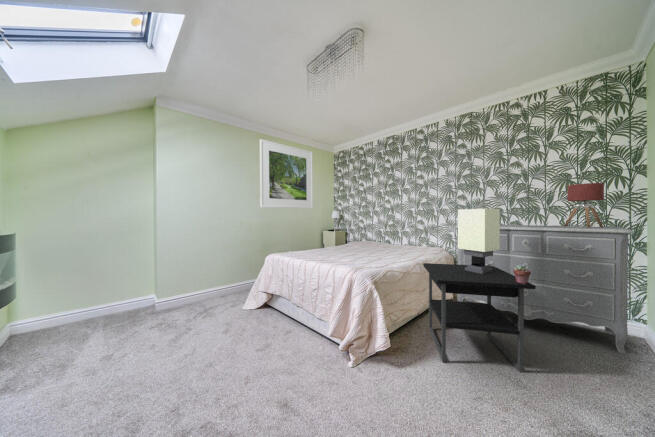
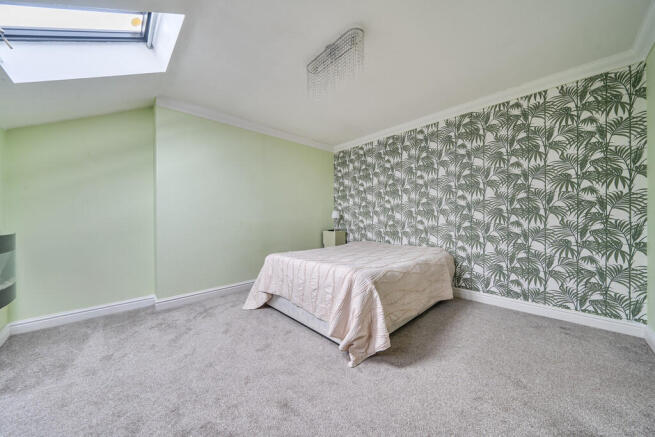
- potted succulent (521, 273)
- table lamp (568, 200)
- table lamp (478, 239)
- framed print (288, 177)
- nightstand (468, 309)
- dresser (529, 276)
